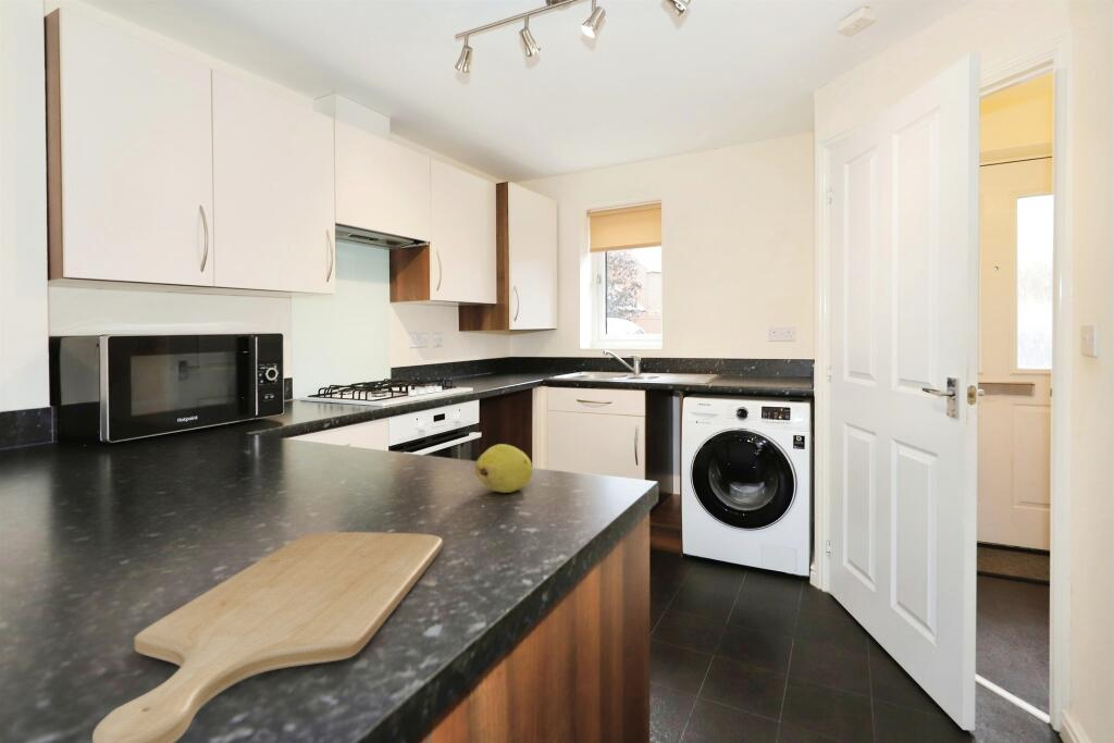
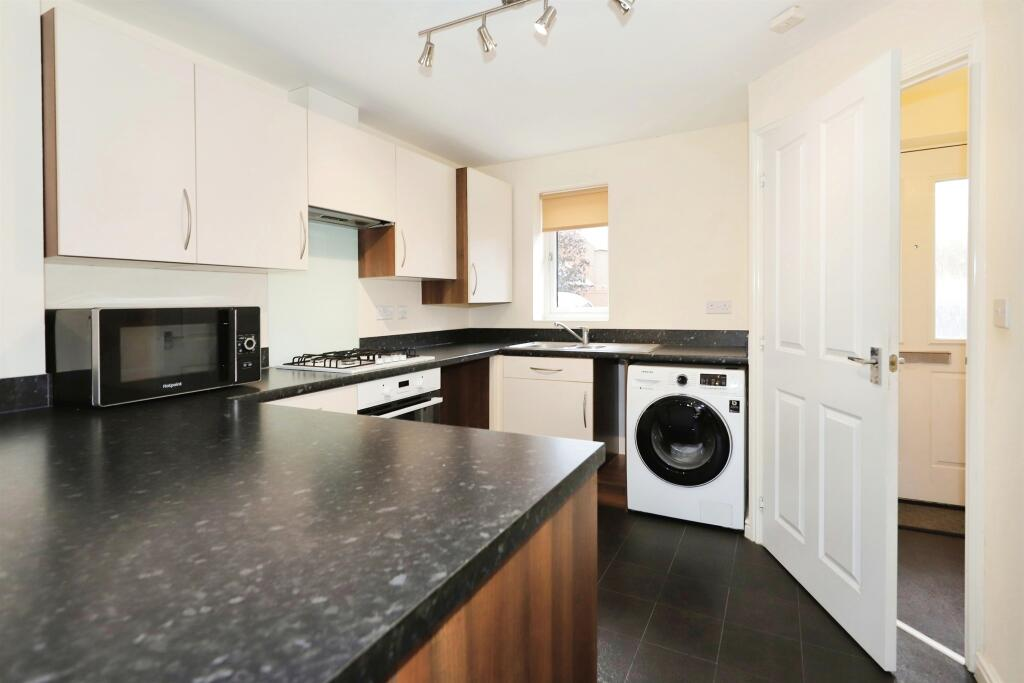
- chopping board (293, 605)
- fruit (502, 468)
